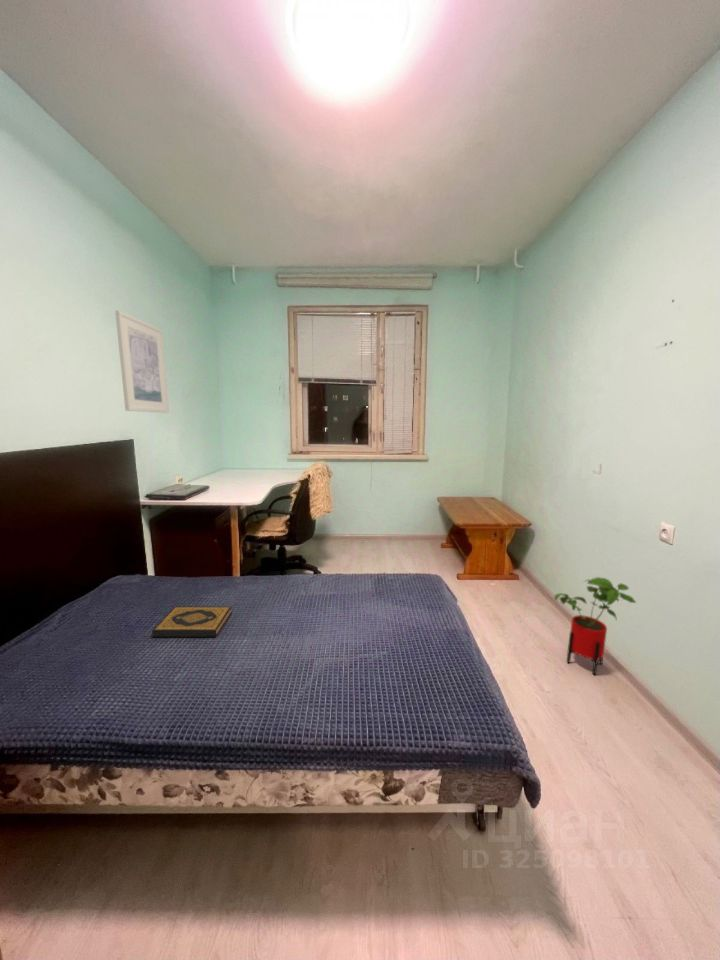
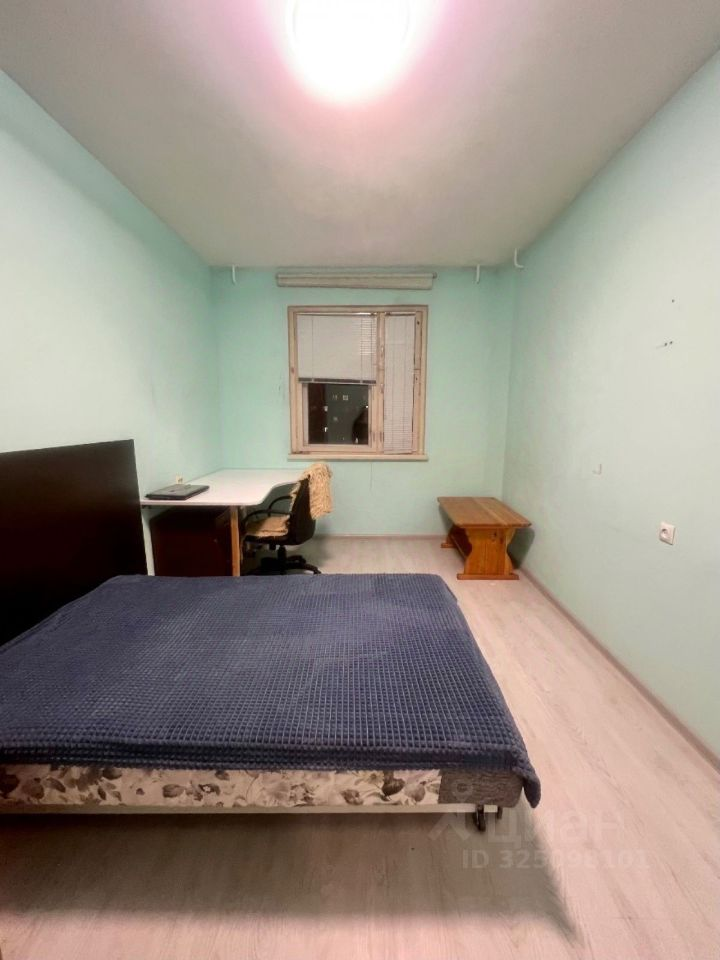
- house plant (590, 620)
- hardback book (194, 620)
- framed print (145, 367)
